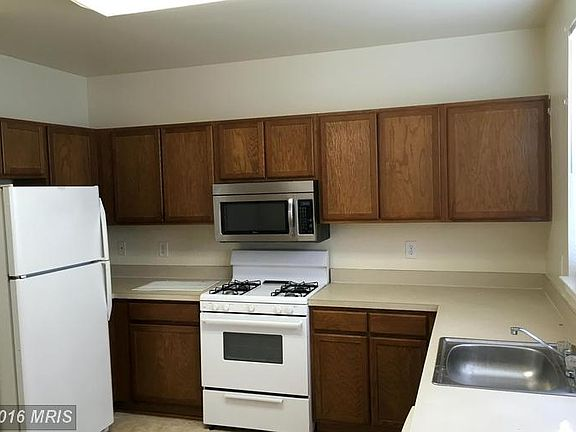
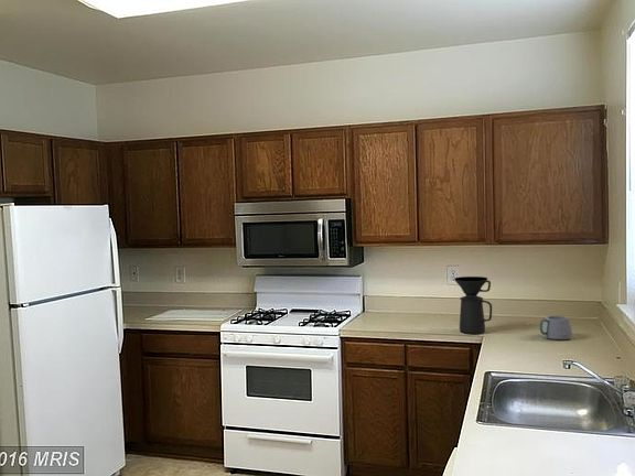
+ coffee maker (471, 304)
+ mug (551, 326)
